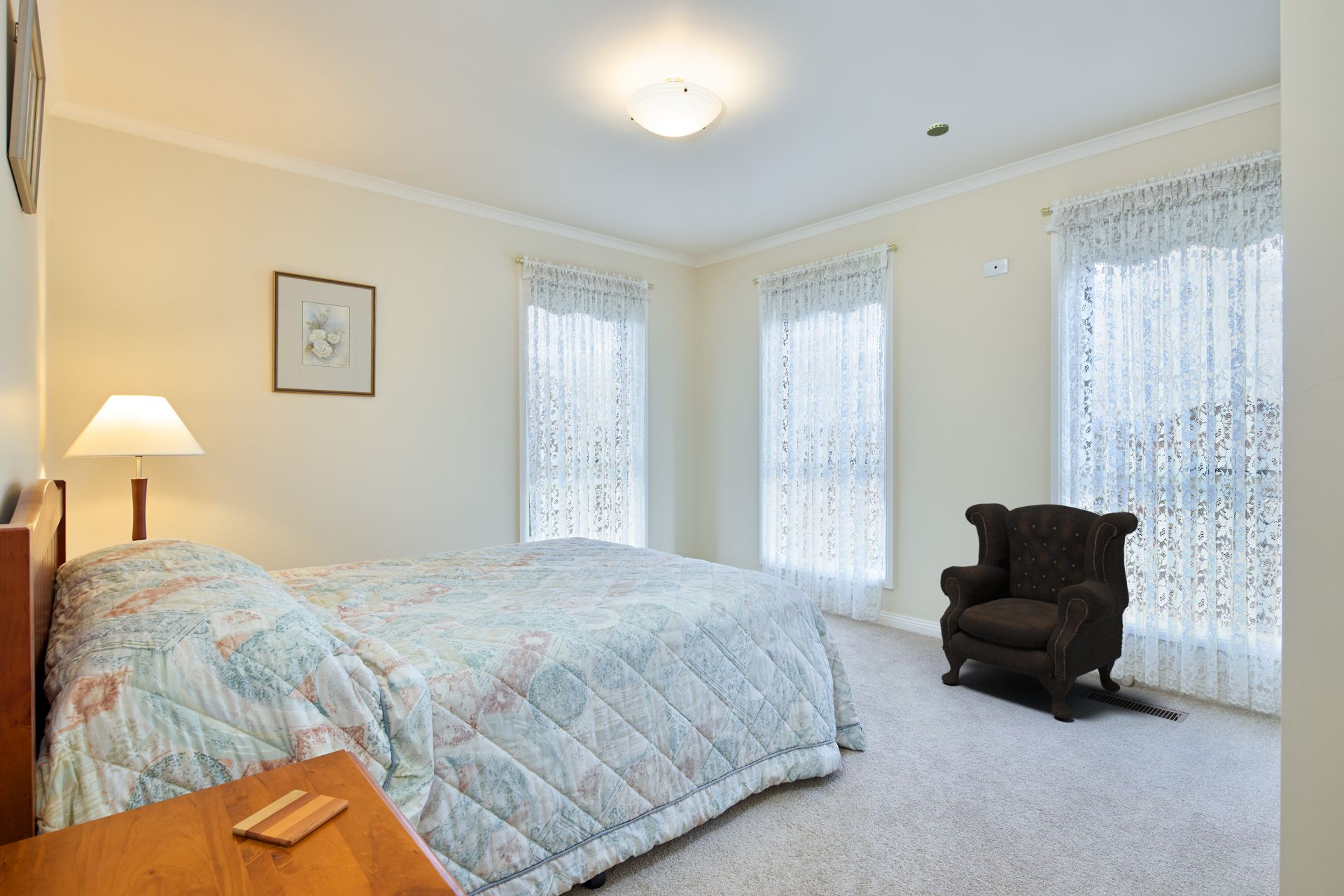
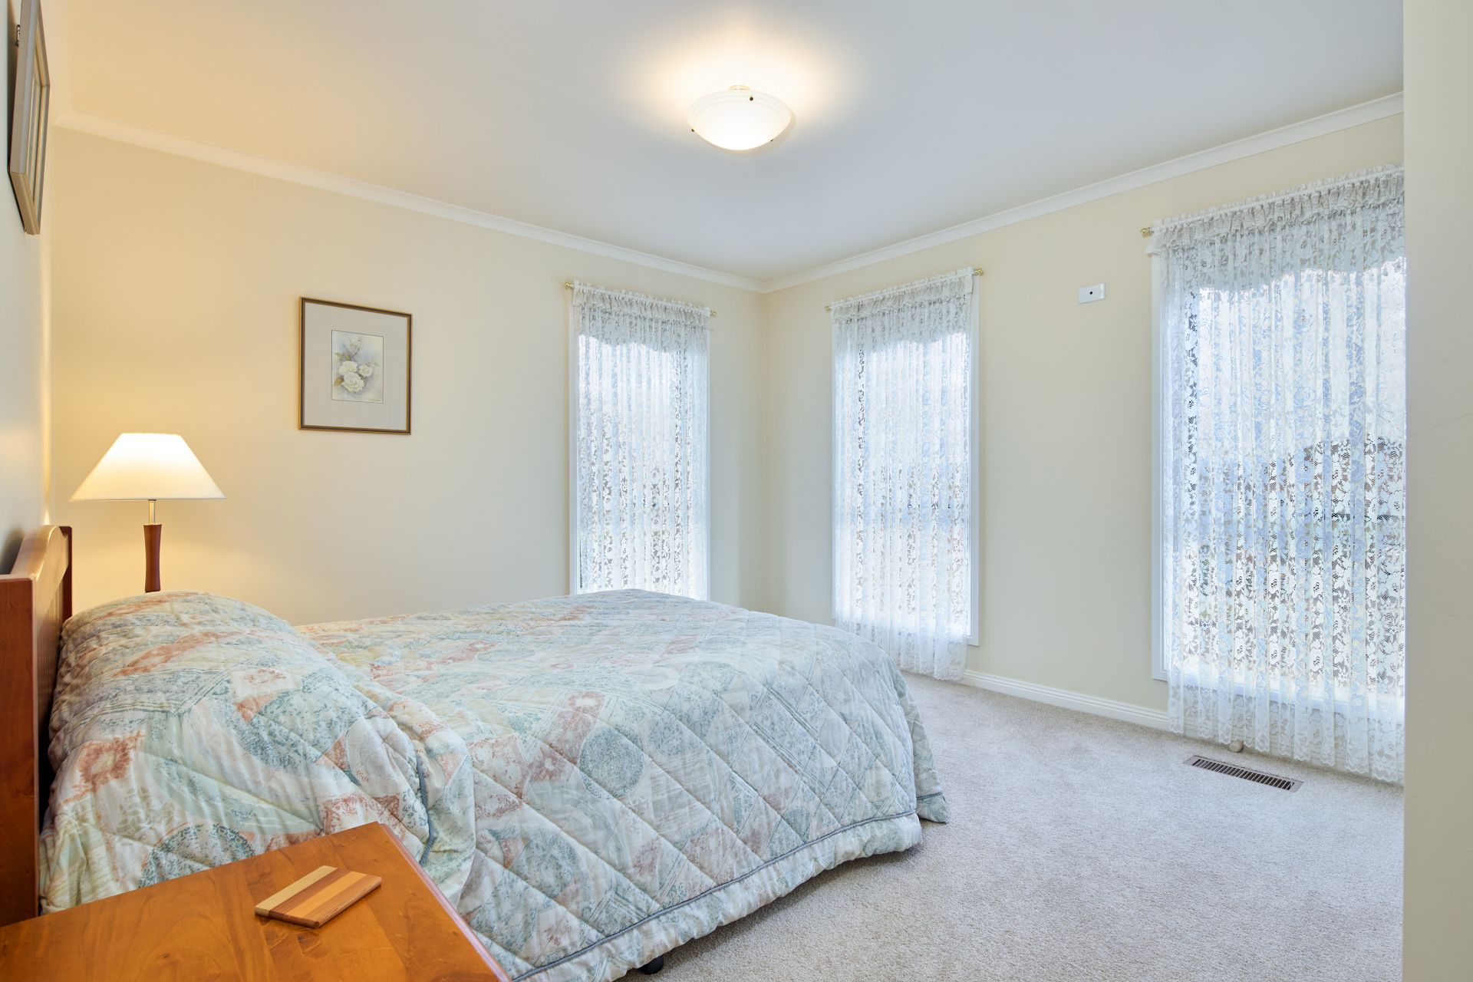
- smoke detector (937, 129)
- armchair (1028, 597)
